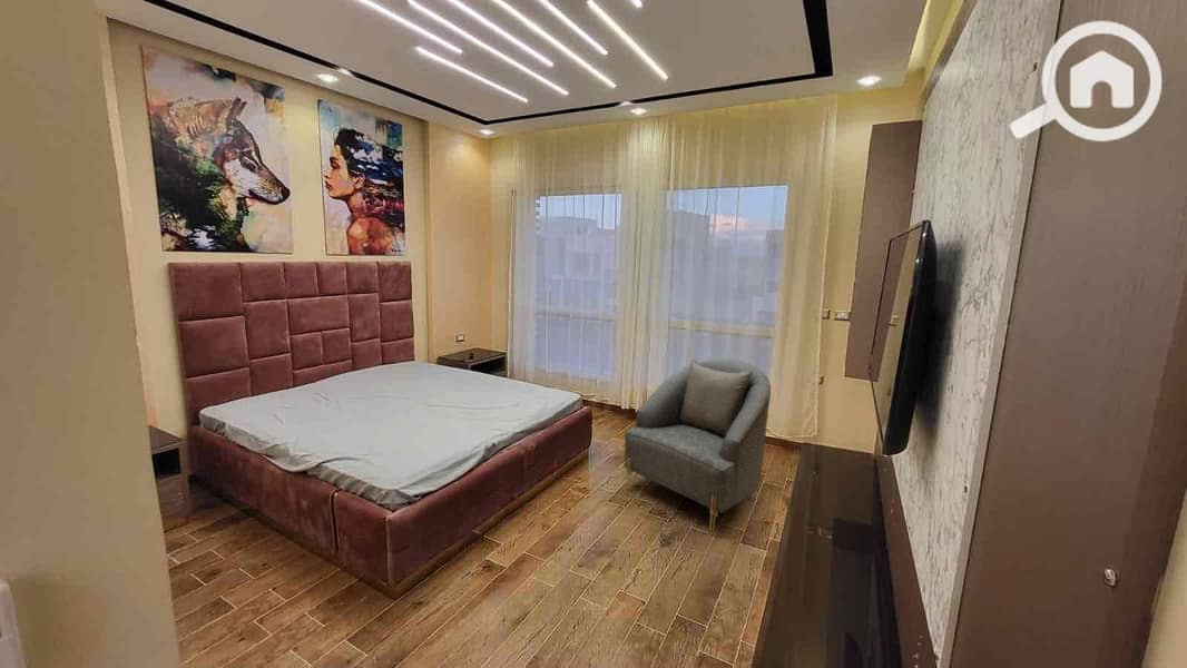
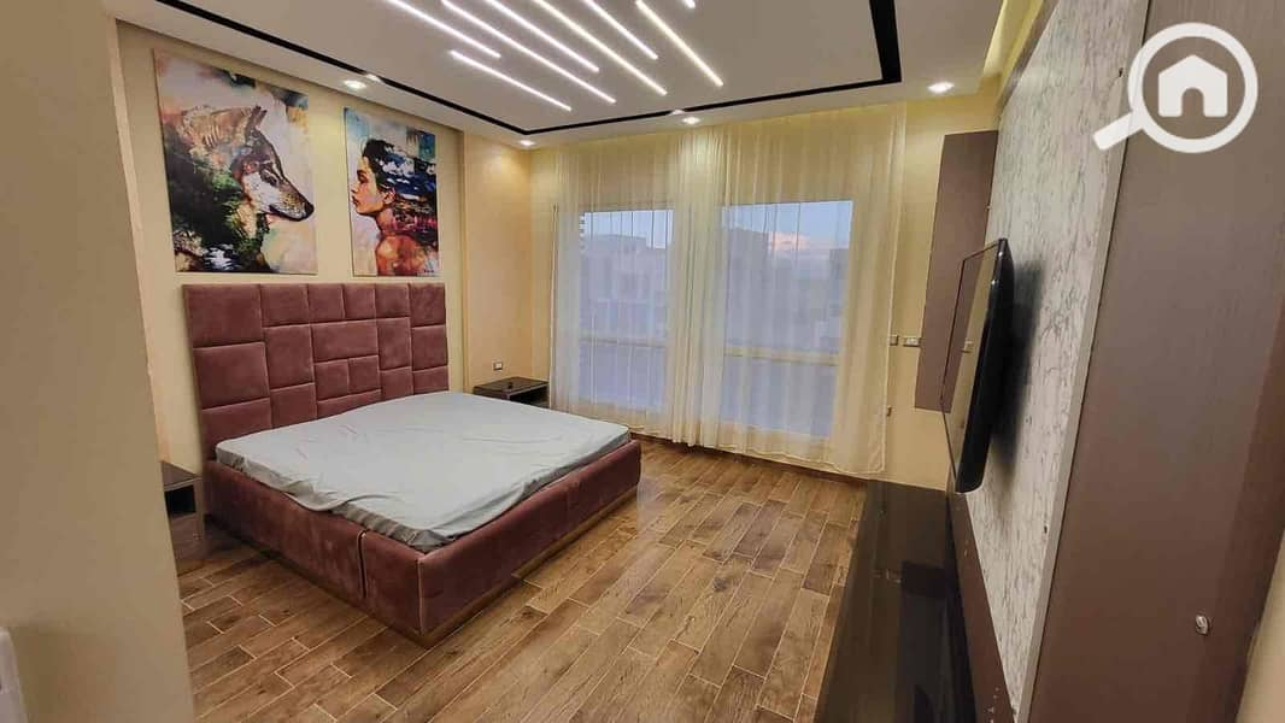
- armchair (703, 429)
